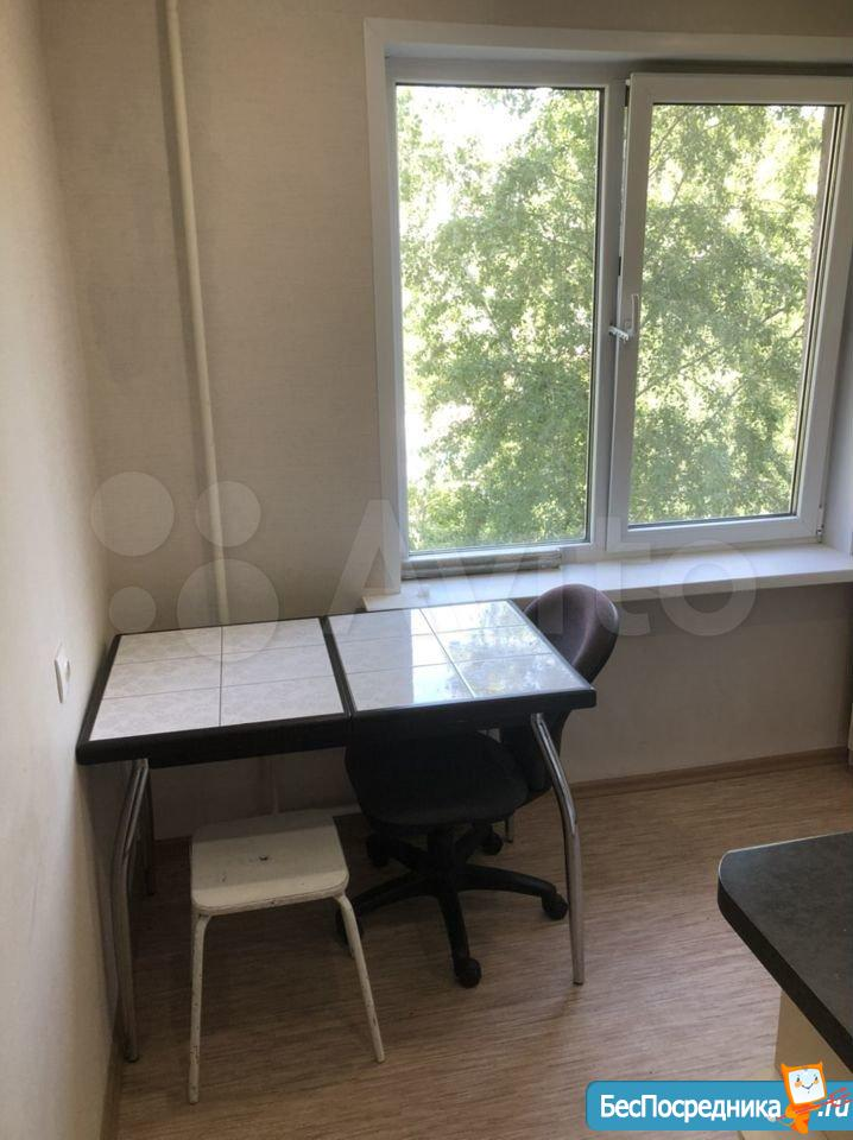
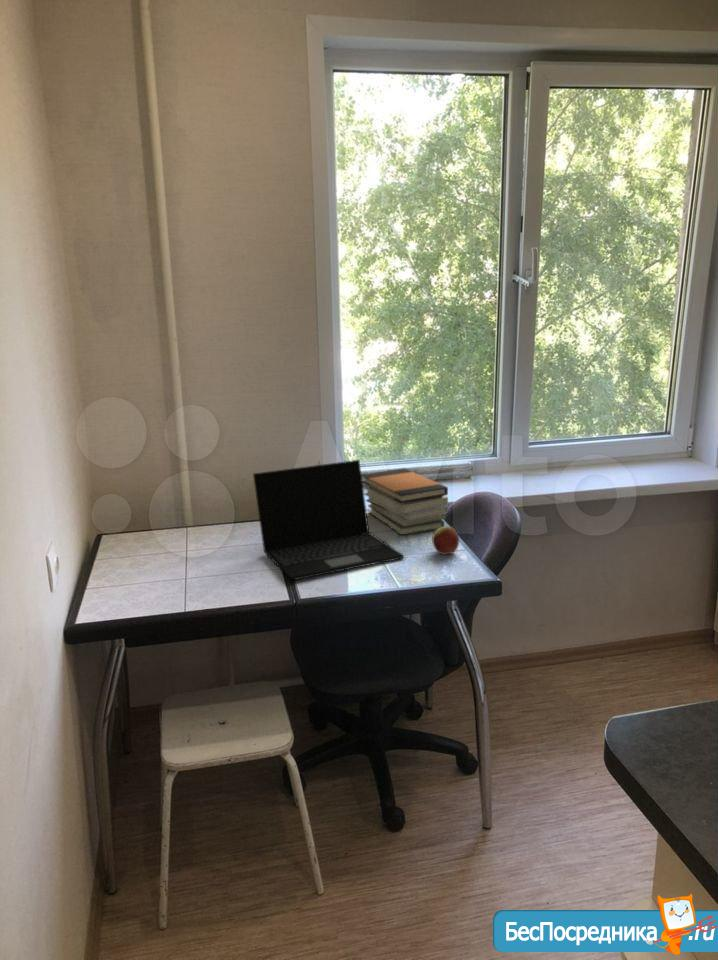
+ laptop (327, 515)
+ apple (445, 539)
+ book stack (404, 500)
